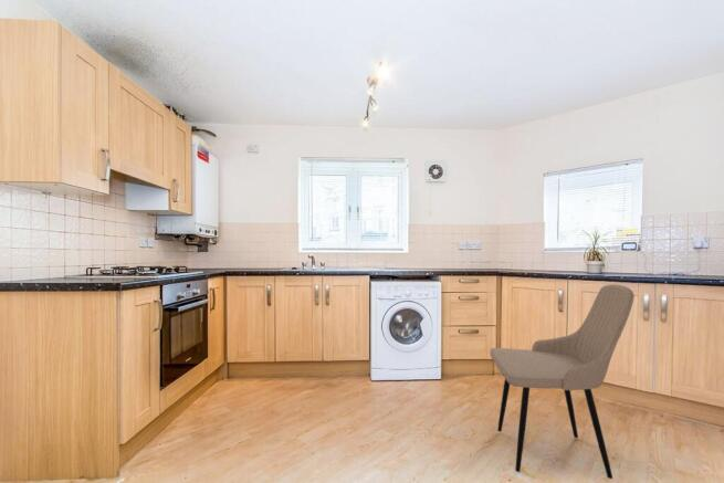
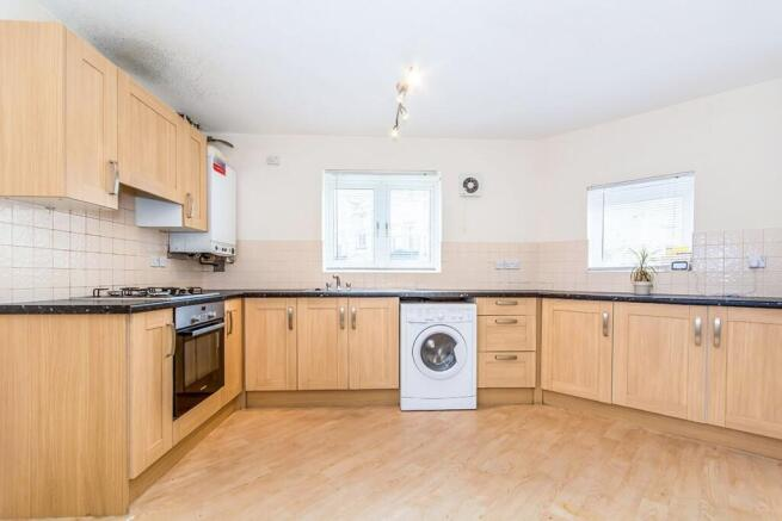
- dining chair (558, 368)
